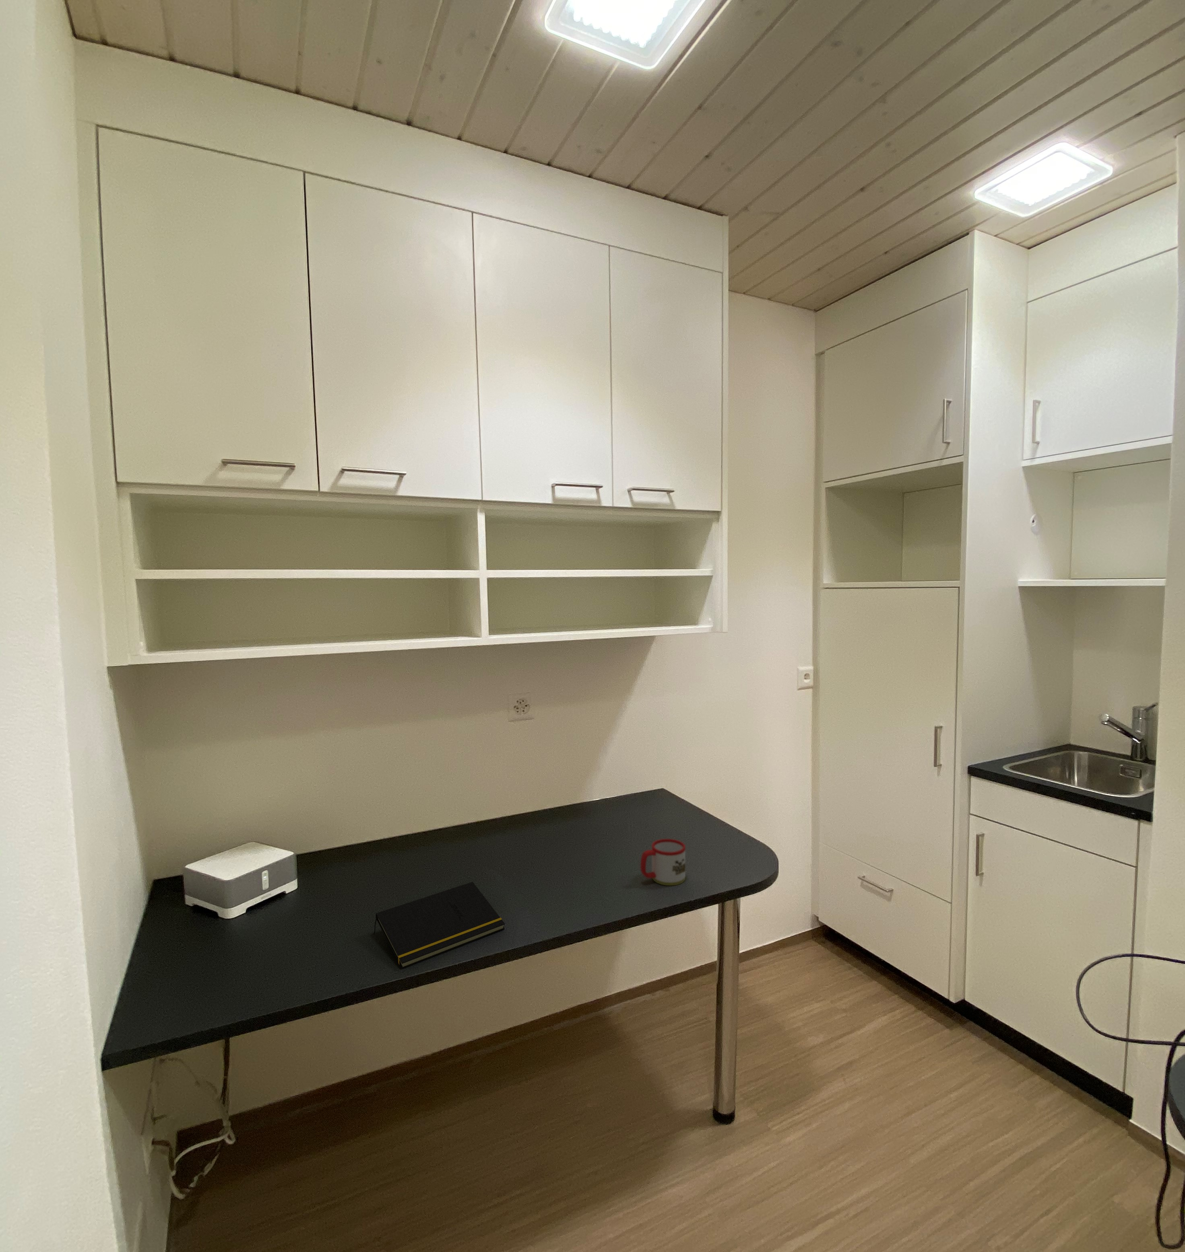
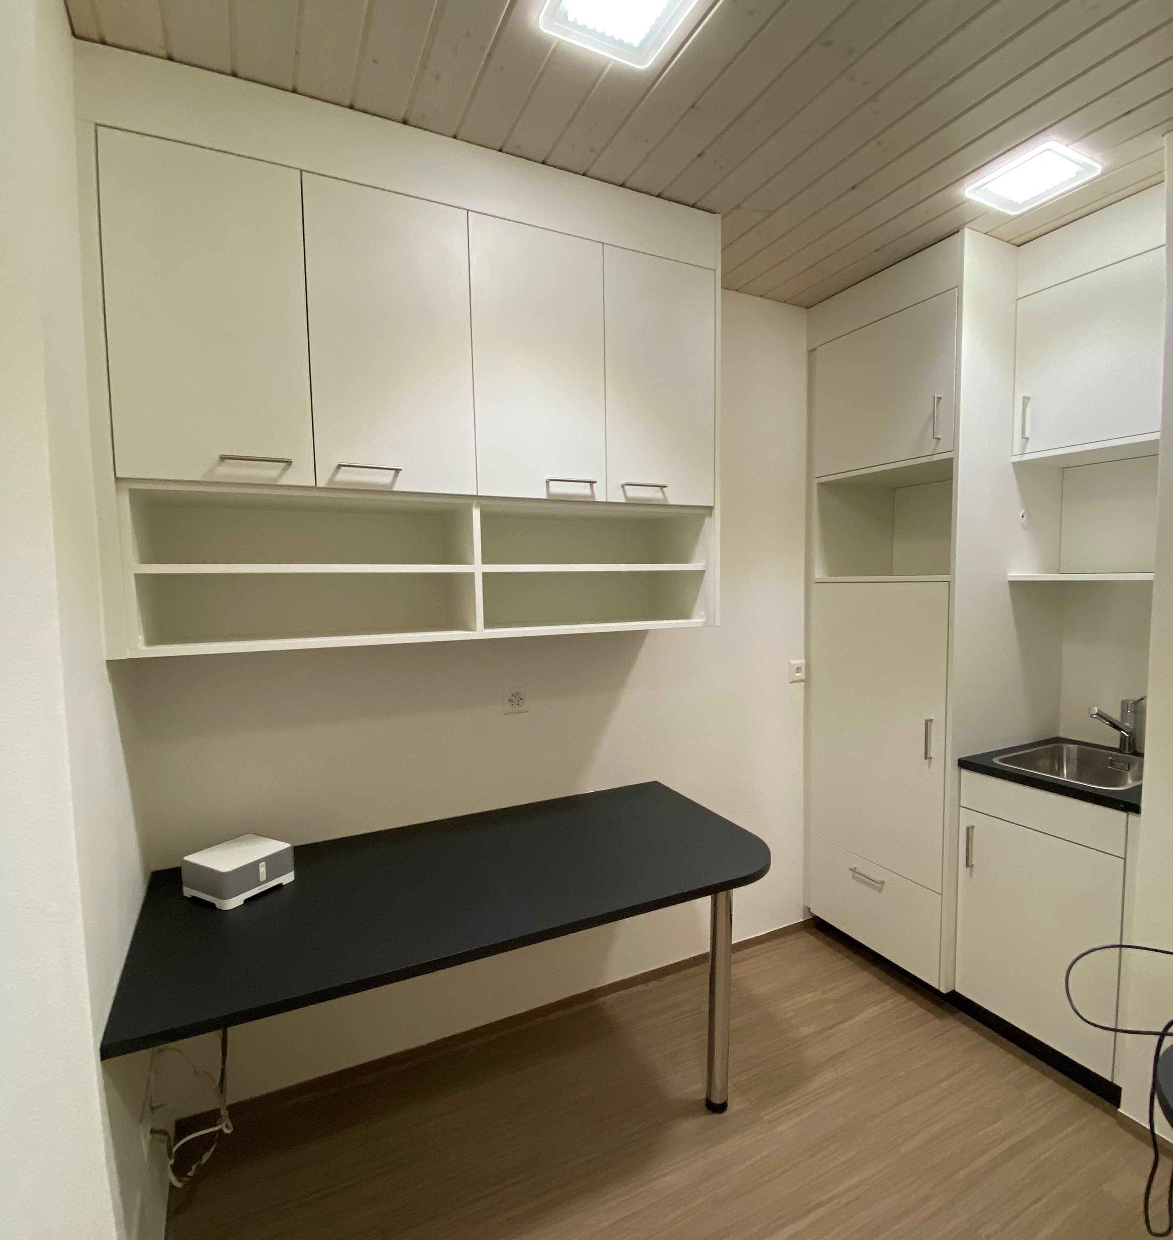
- notepad (440, 920)
- mug (663, 862)
